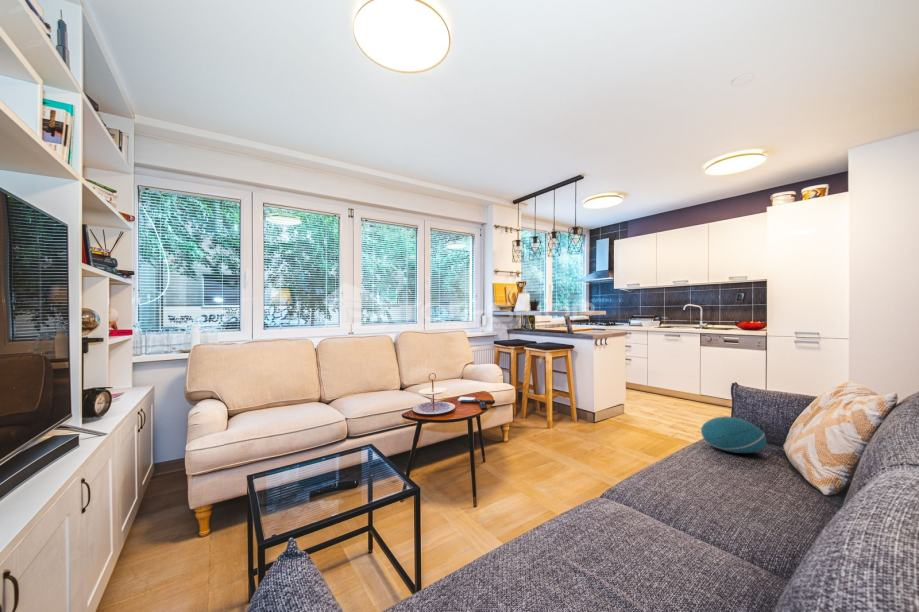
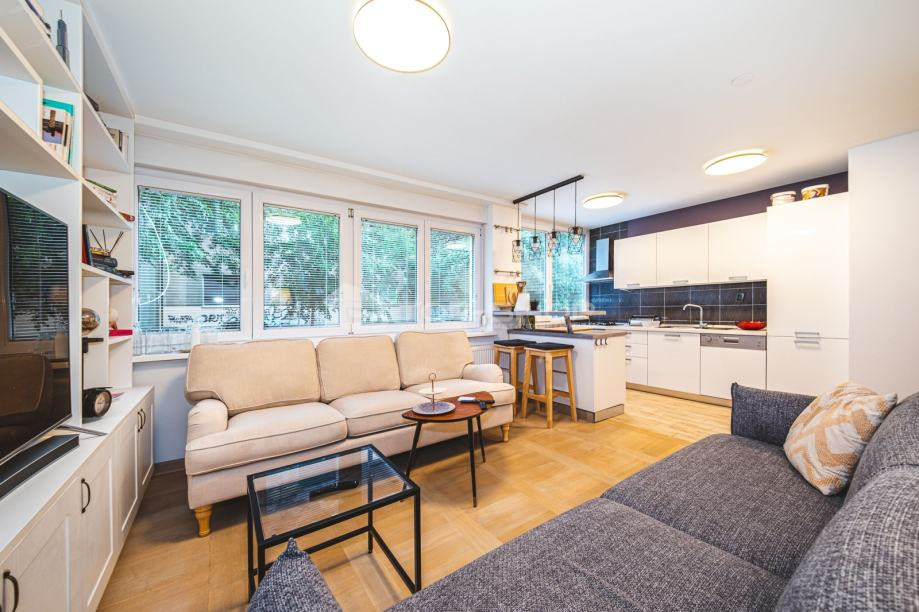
- cushion (732, 433)
